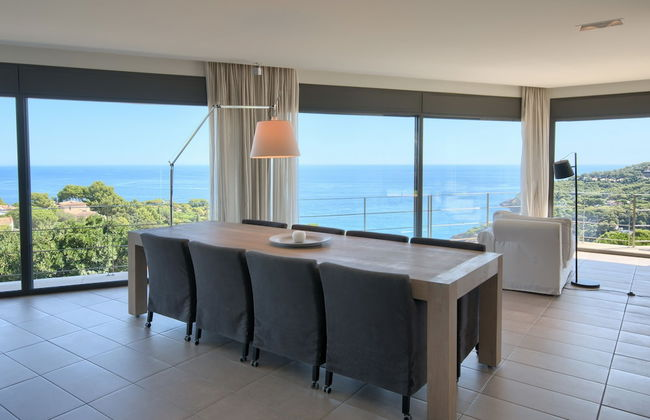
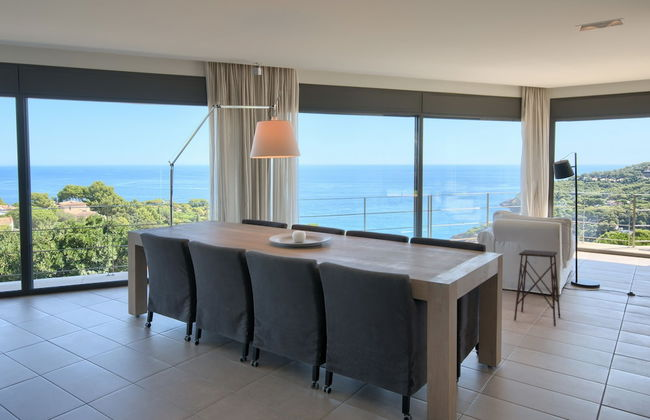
+ side table (537, 286)
